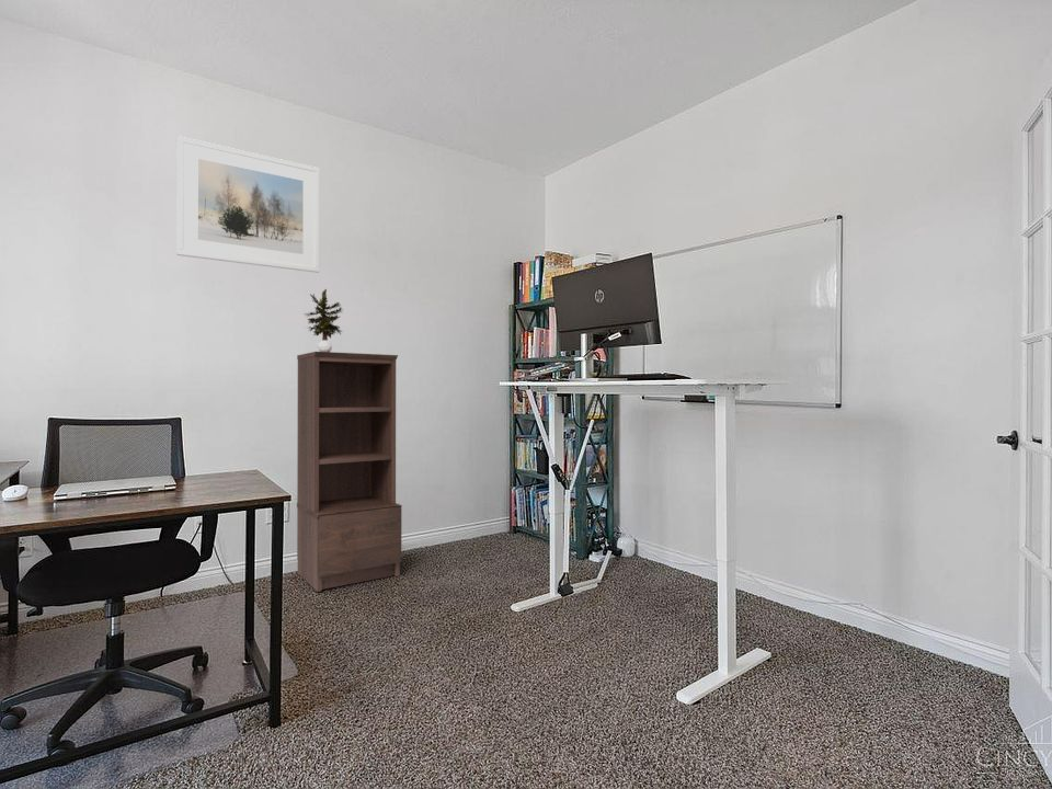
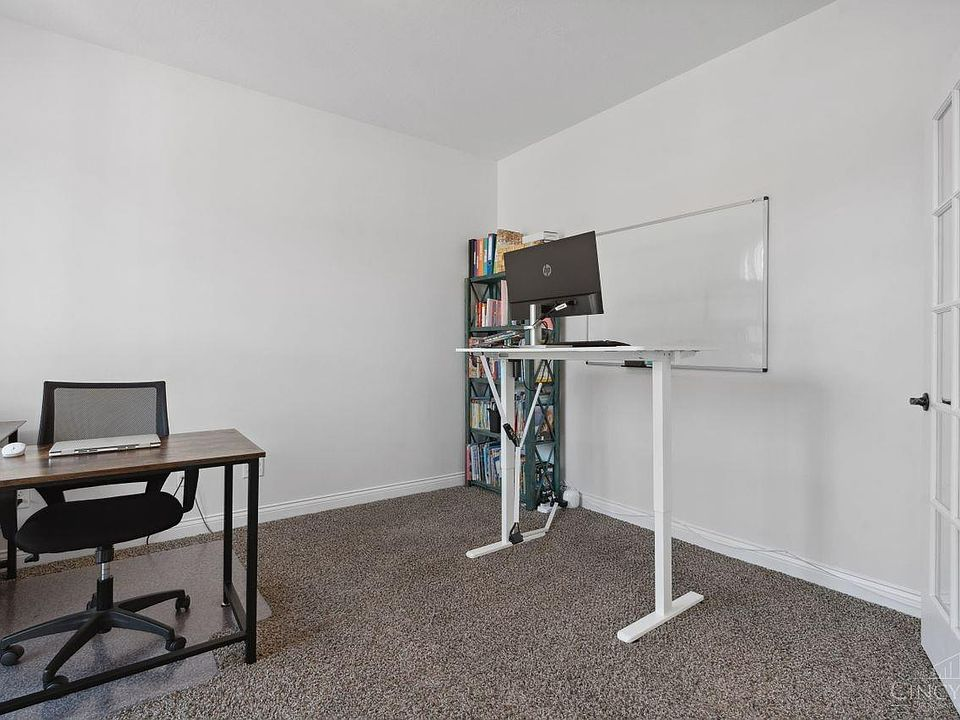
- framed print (252, 208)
- potted plant (323, 320)
- shelving unit (348, 465)
